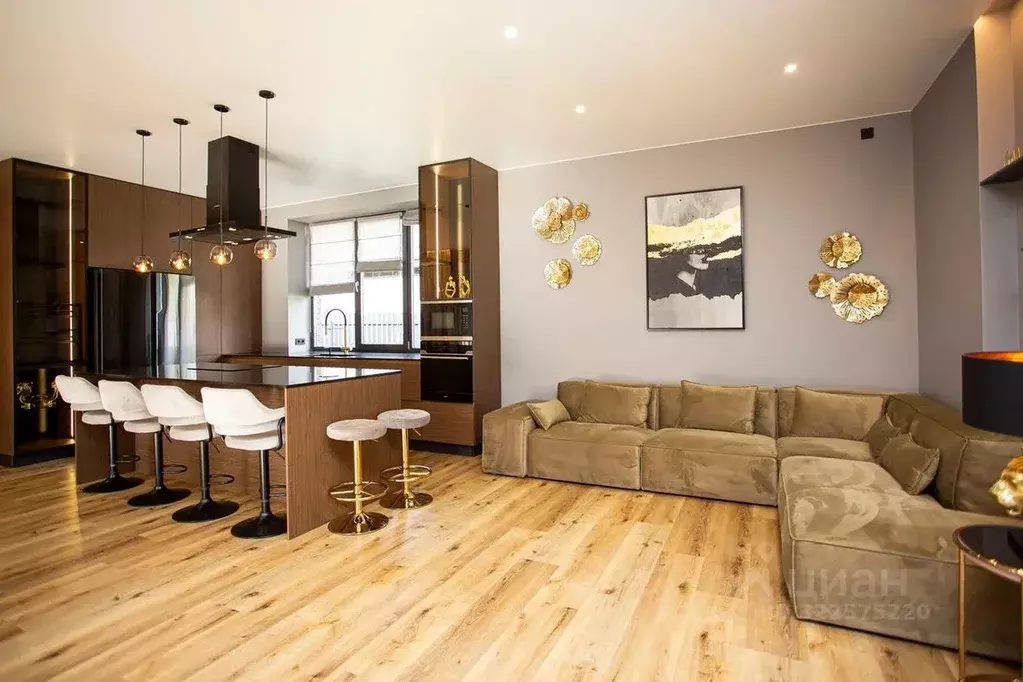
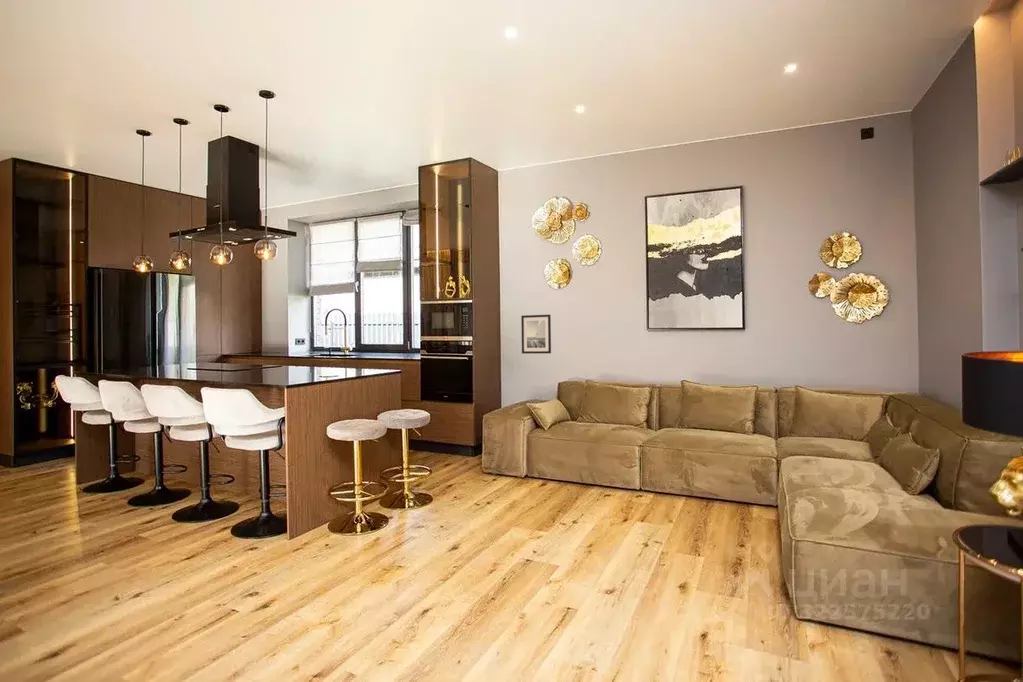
+ wall art (536, 334)
